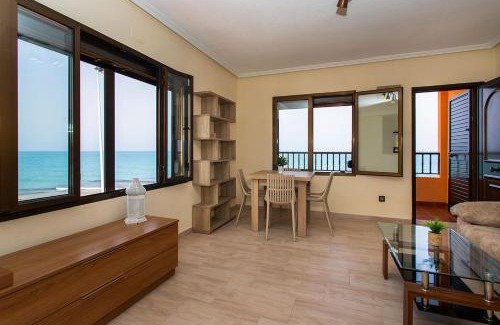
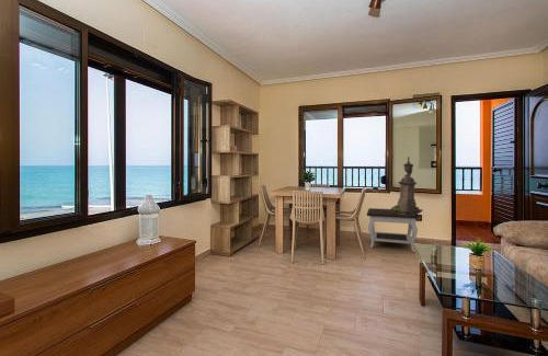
+ side table (388, 232)
+ decorative urn (404, 185)
